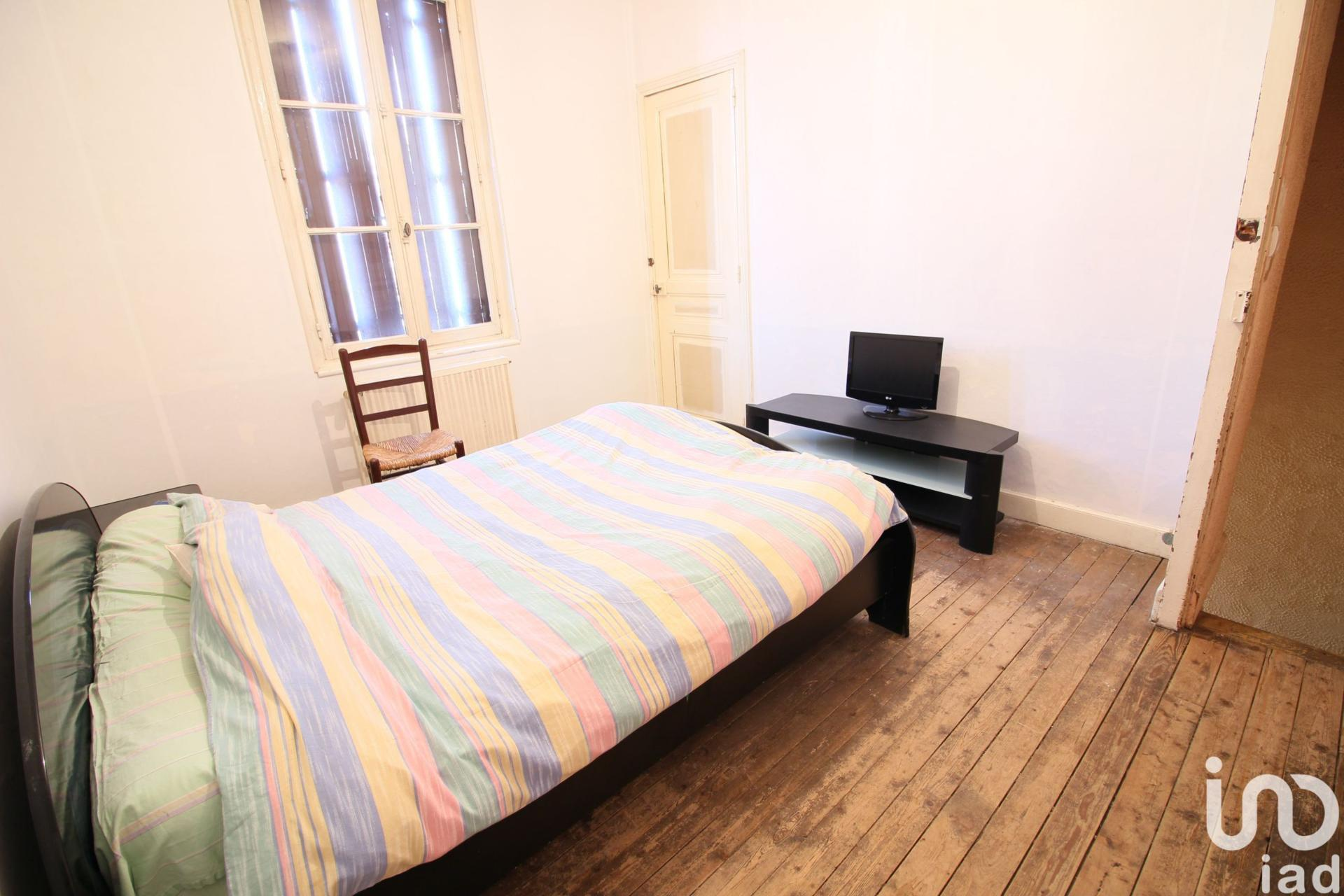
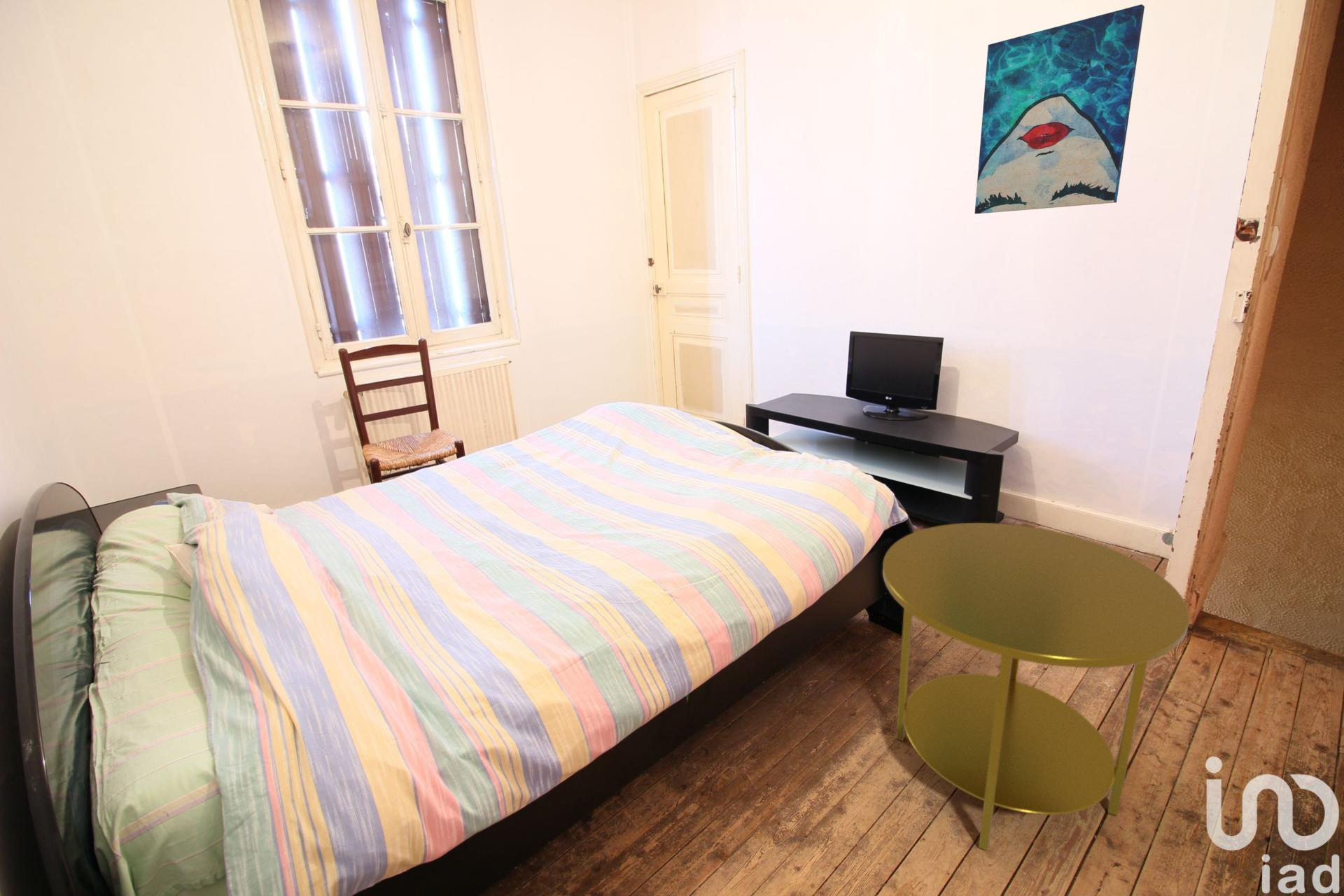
+ side table (1009, 680)
+ wall art (1050, 121)
